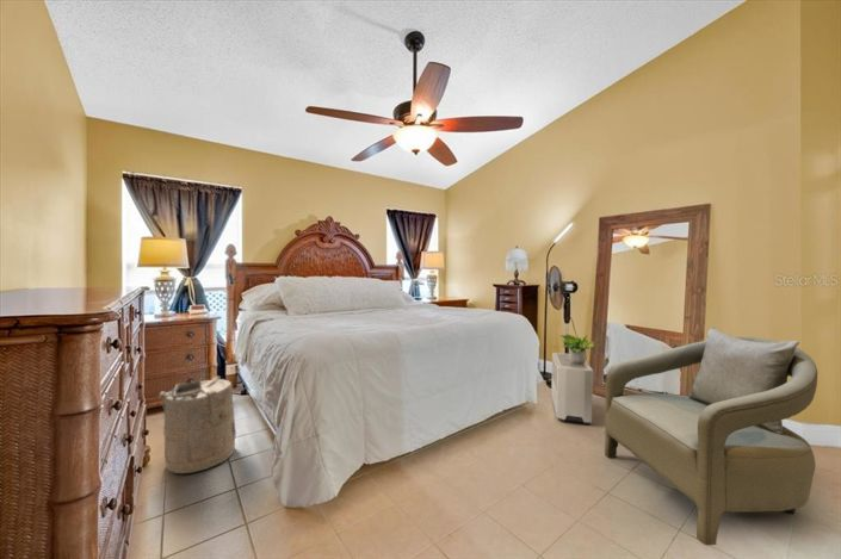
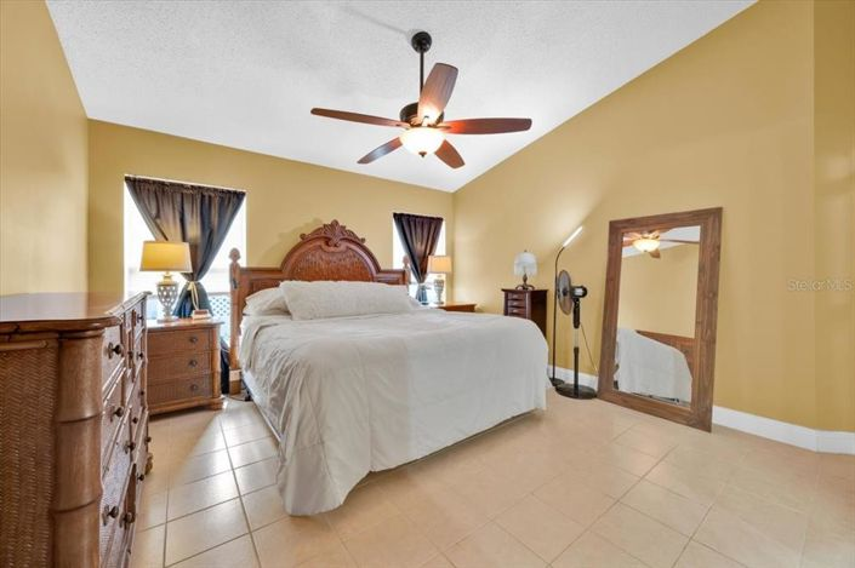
- potted plant (575, 347)
- armchair (707, 411)
- laundry hamper (203, 417)
- air purifier (570, 385)
